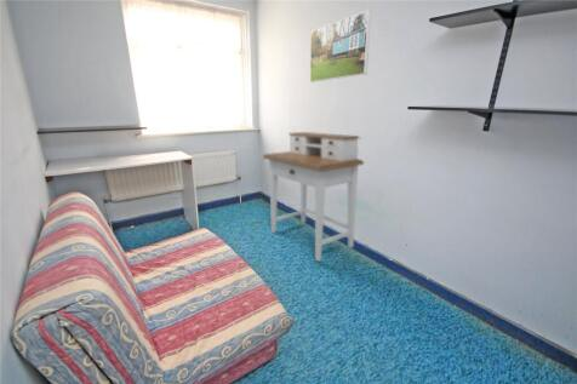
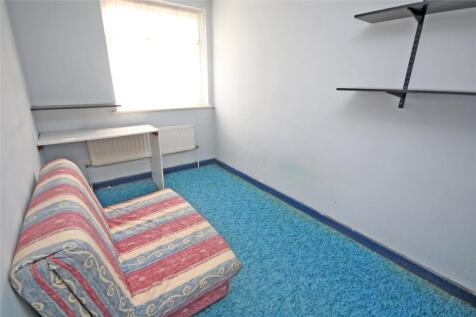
- desk (305, 190)
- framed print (336, 51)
